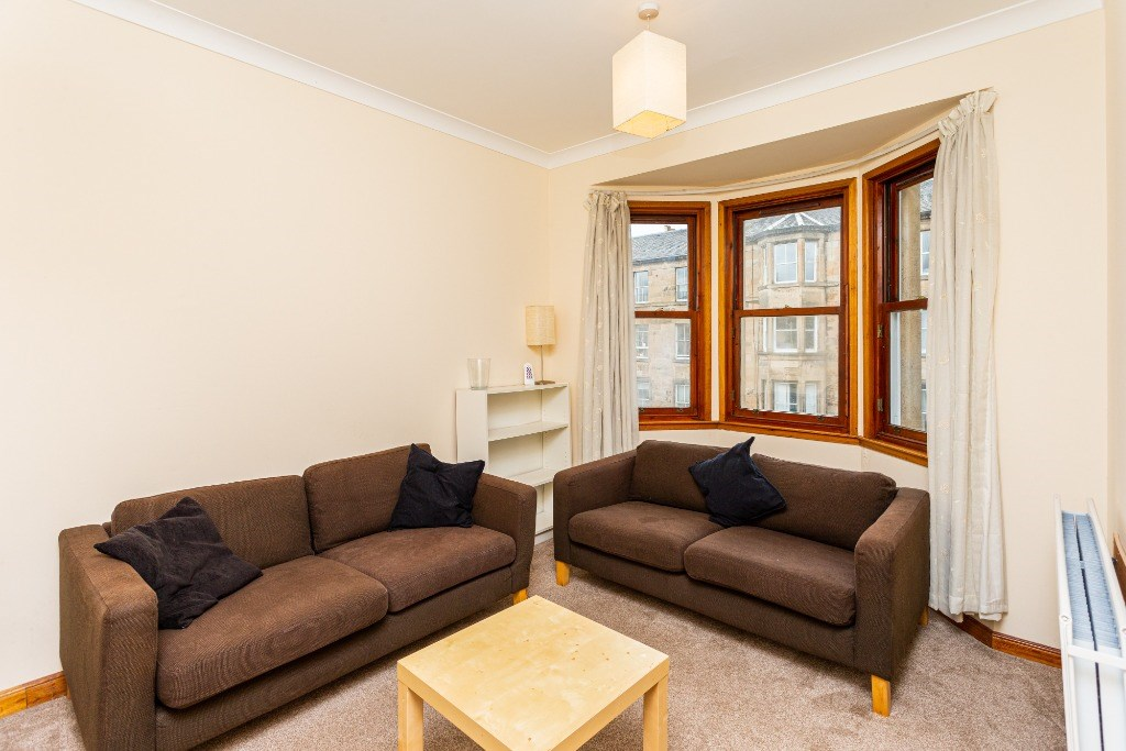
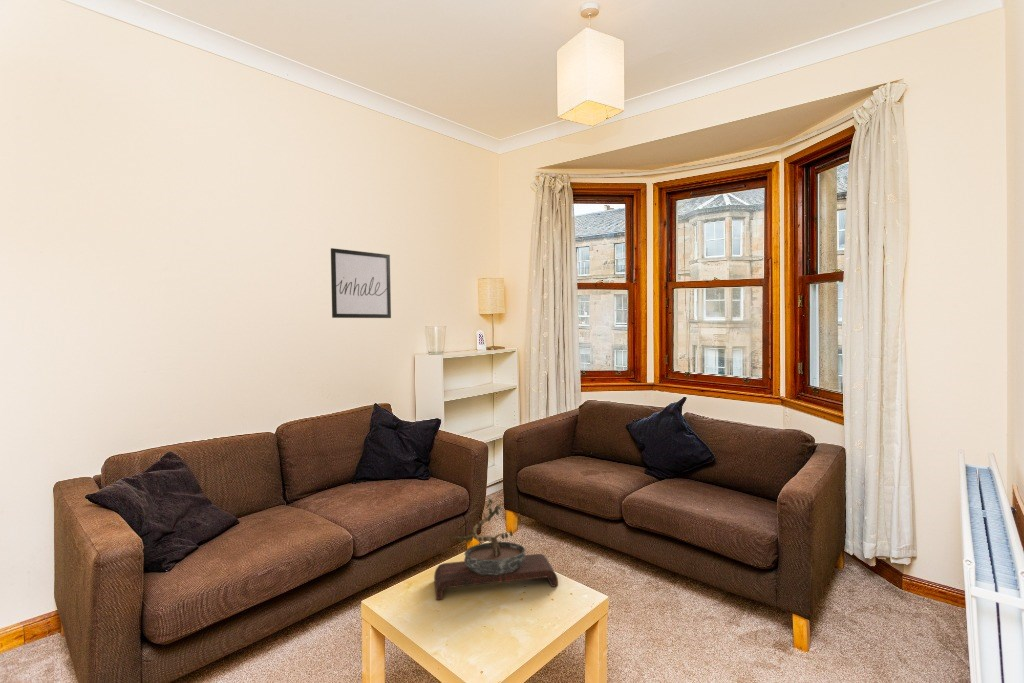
+ wall art (362, 284)
+ bonsai tree (494, 542)
